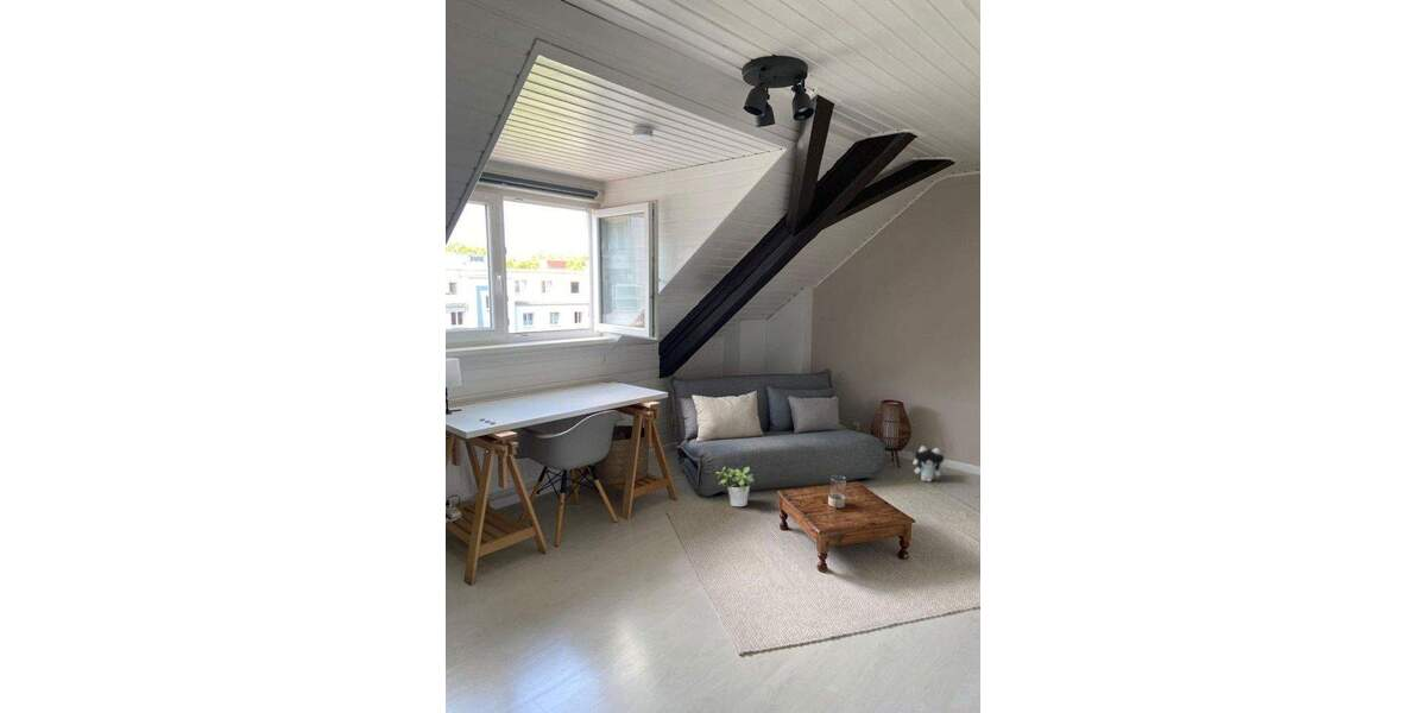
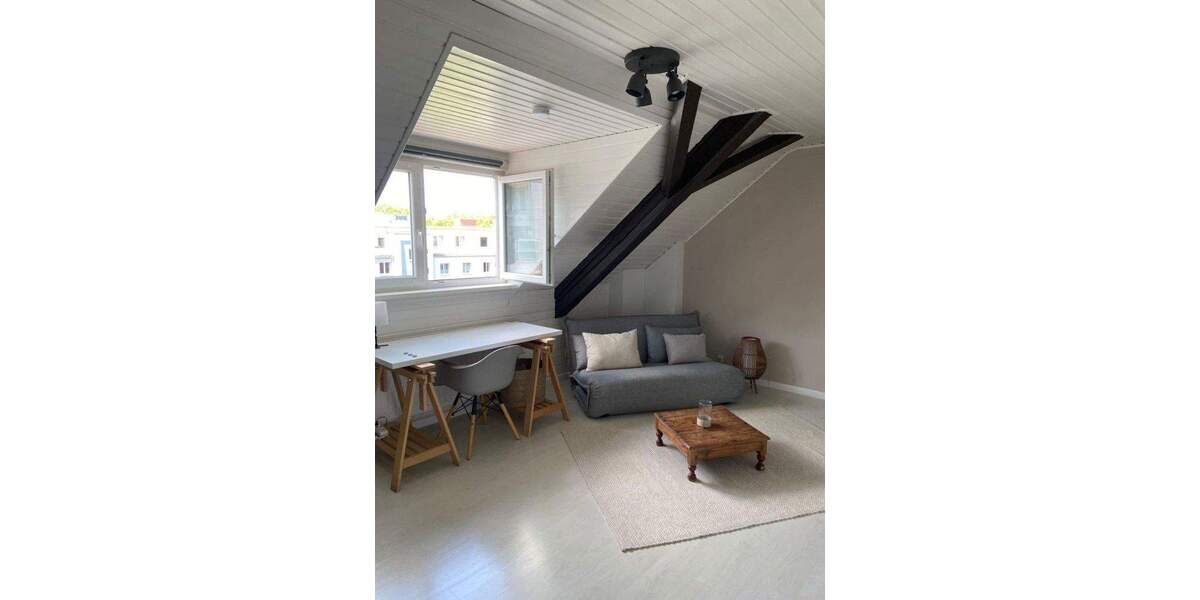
- potted plant (734, 486)
- plush toy (929, 463)
